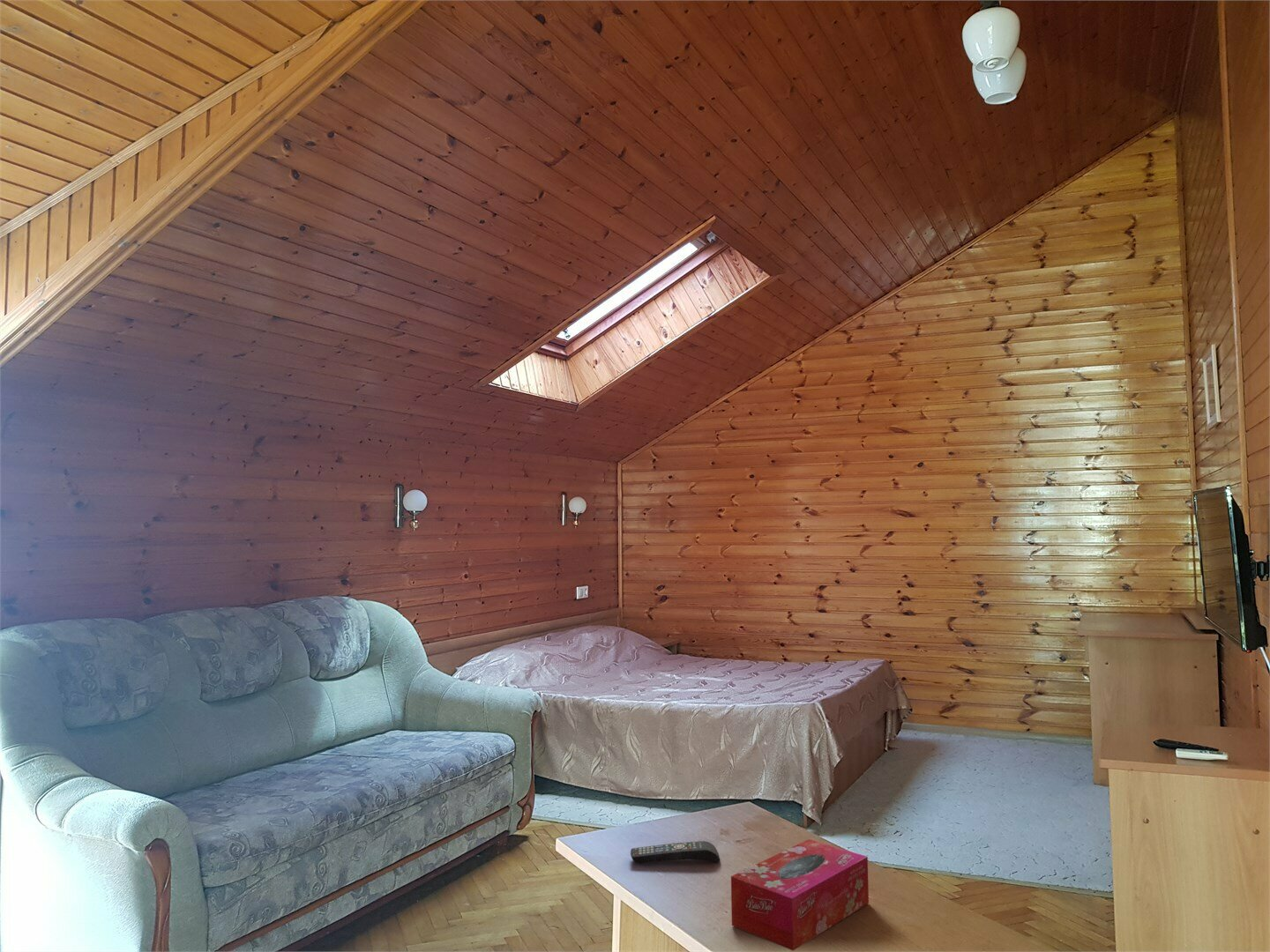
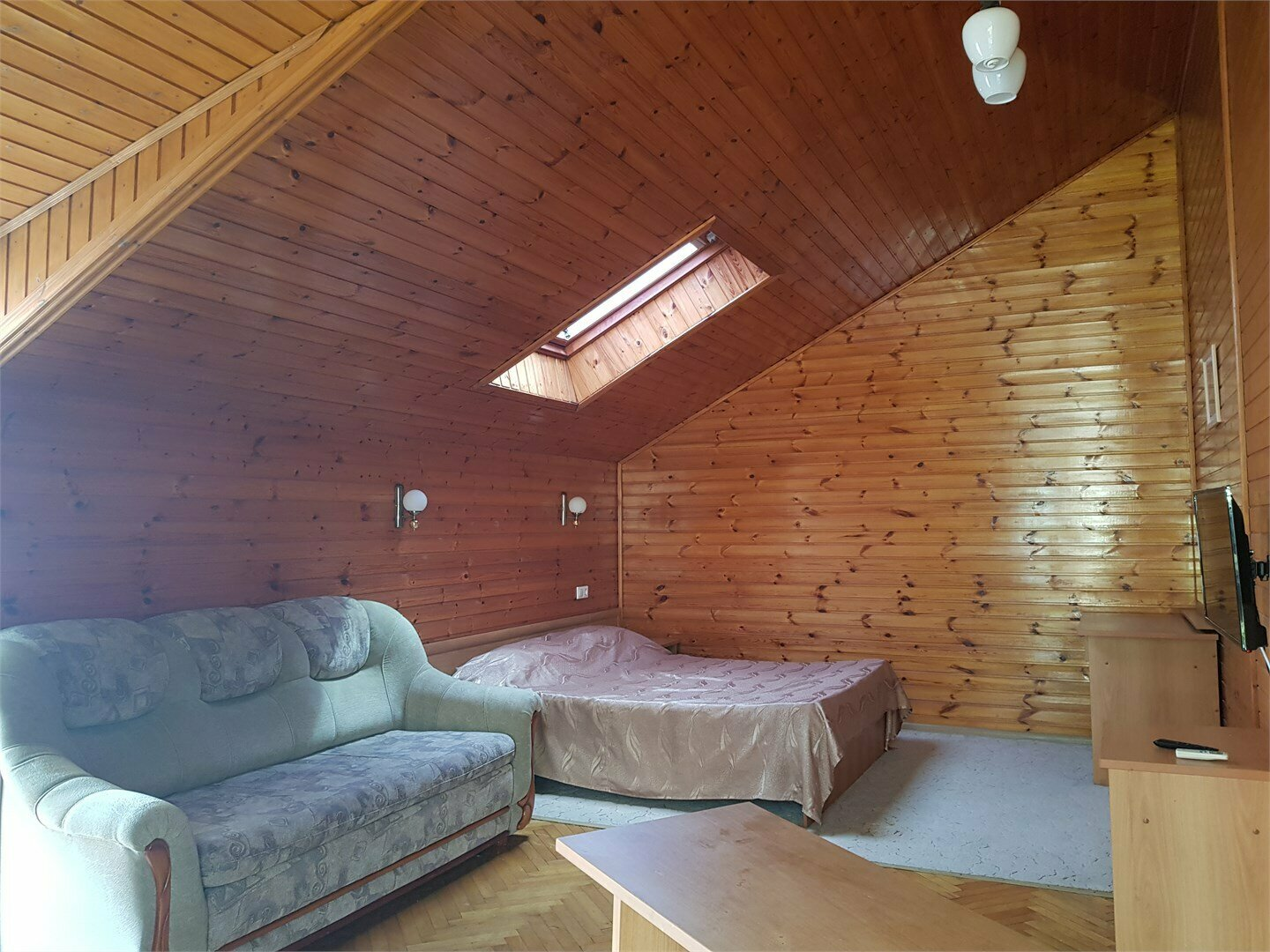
- remote control (675, 852)
- tissue box (801, 889)
